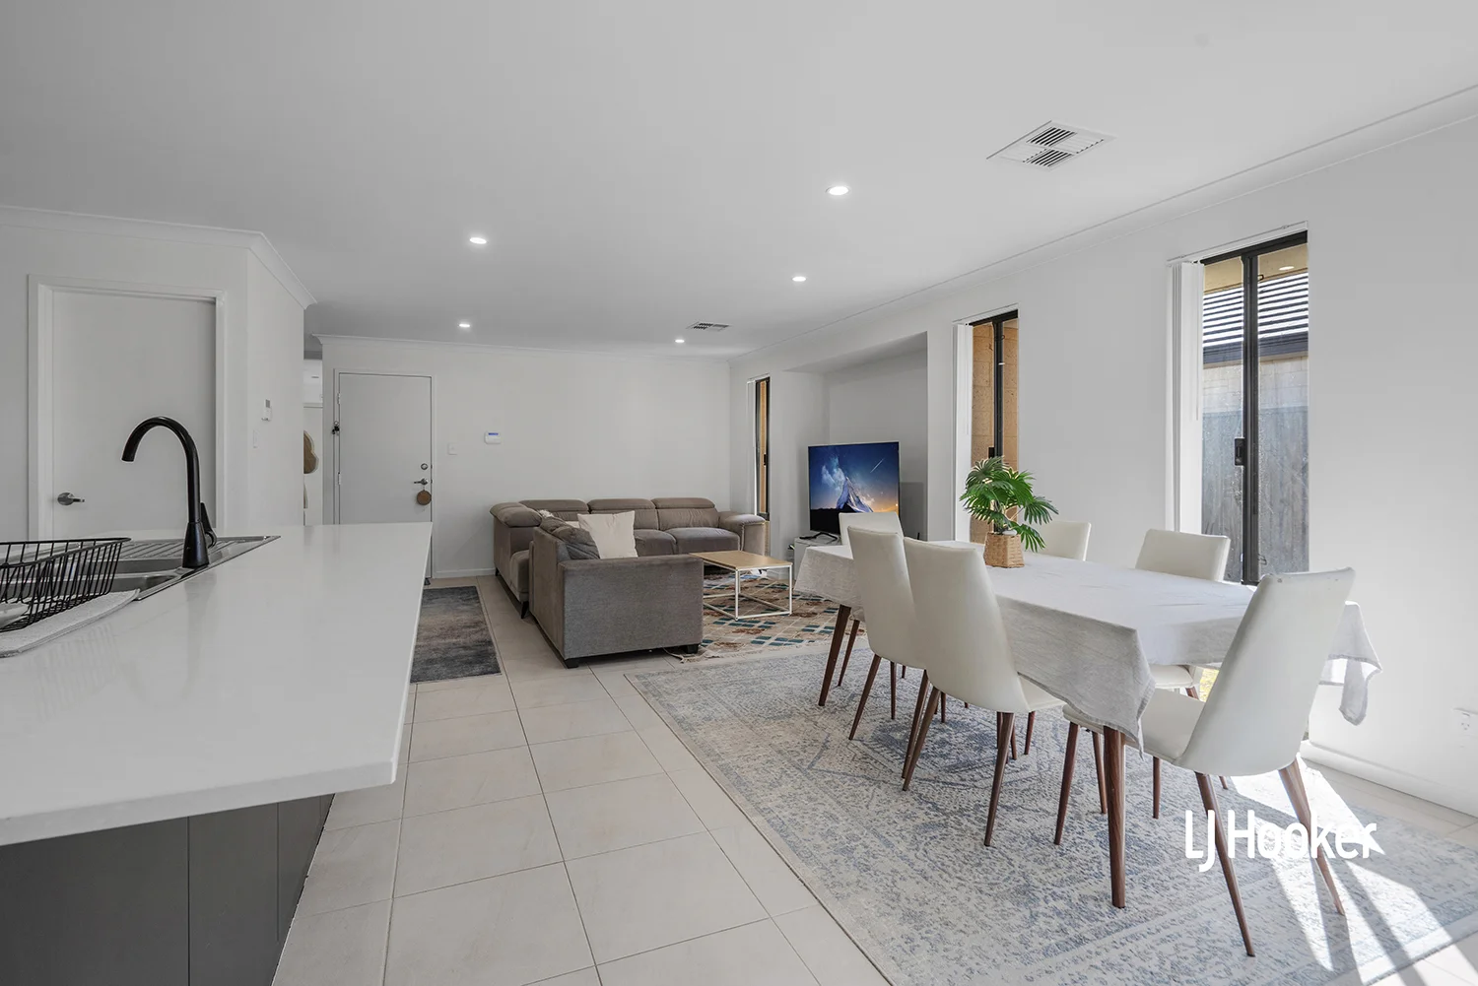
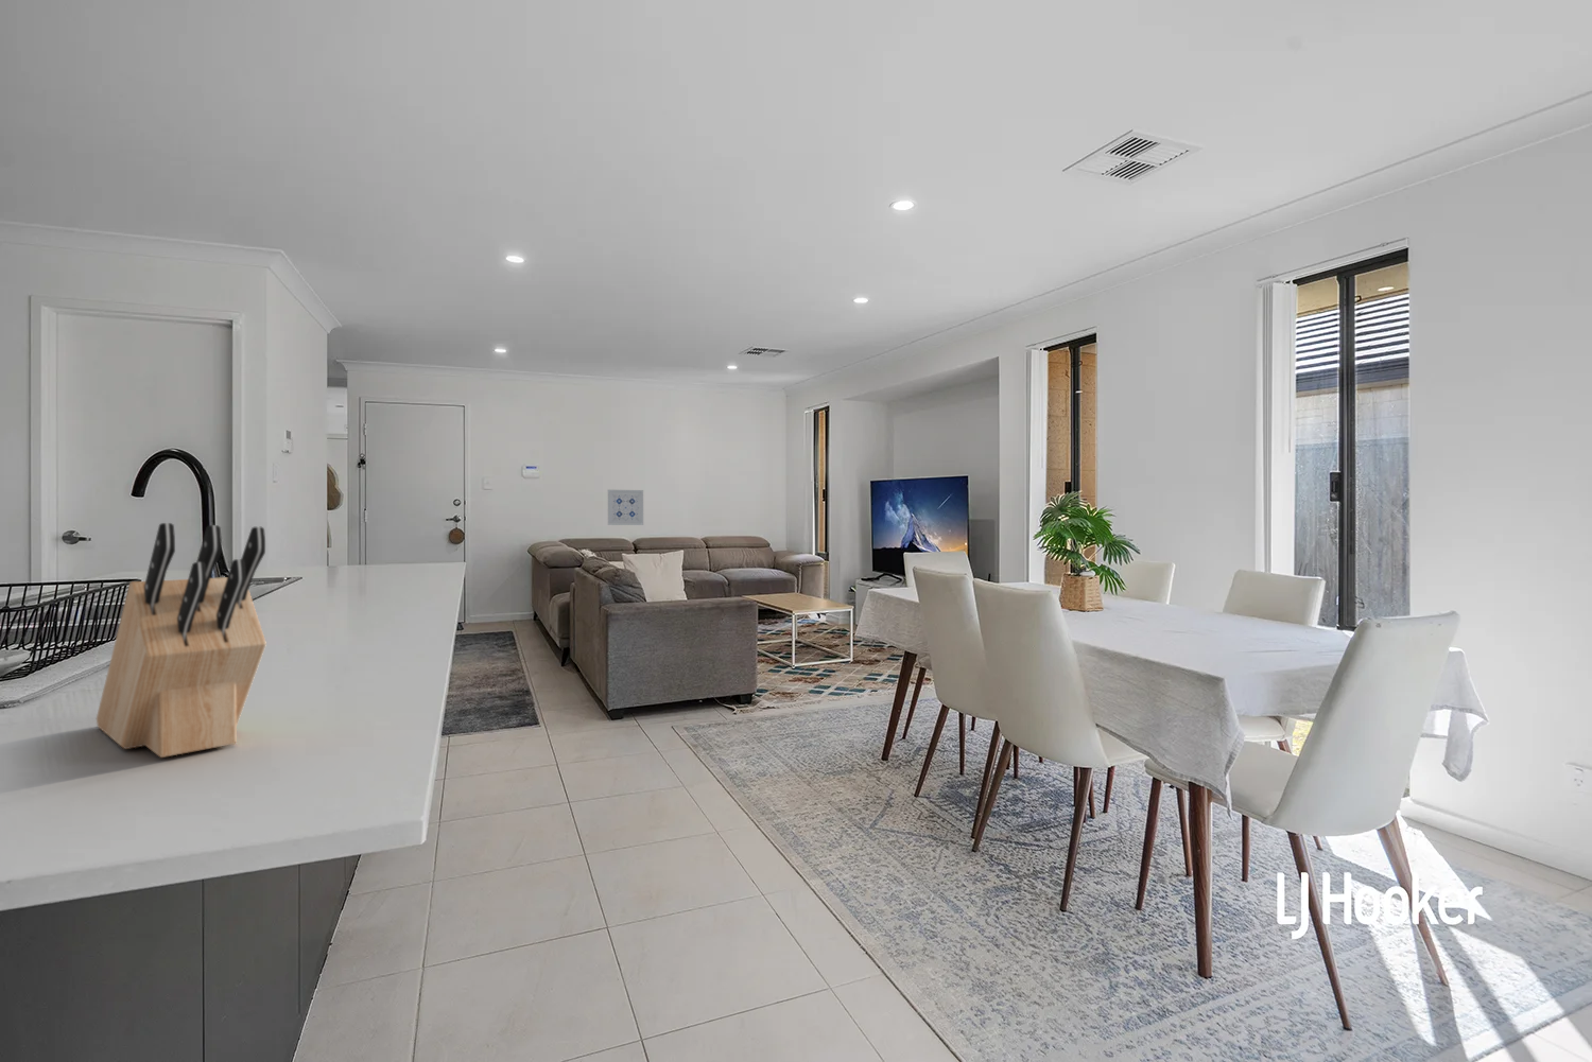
+ wall art (625, 507)
+ knife block (181, 632)
